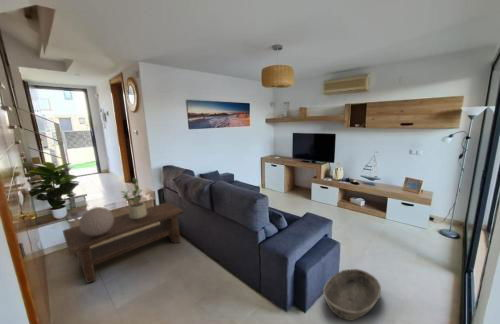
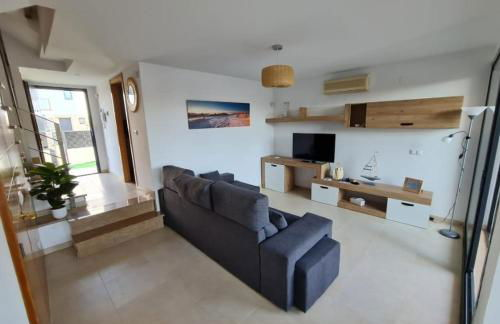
- basket (351, 293)
- potted plant (133, 198)
- decorative sphere (97, 221)
- coffee table (131, 236)
